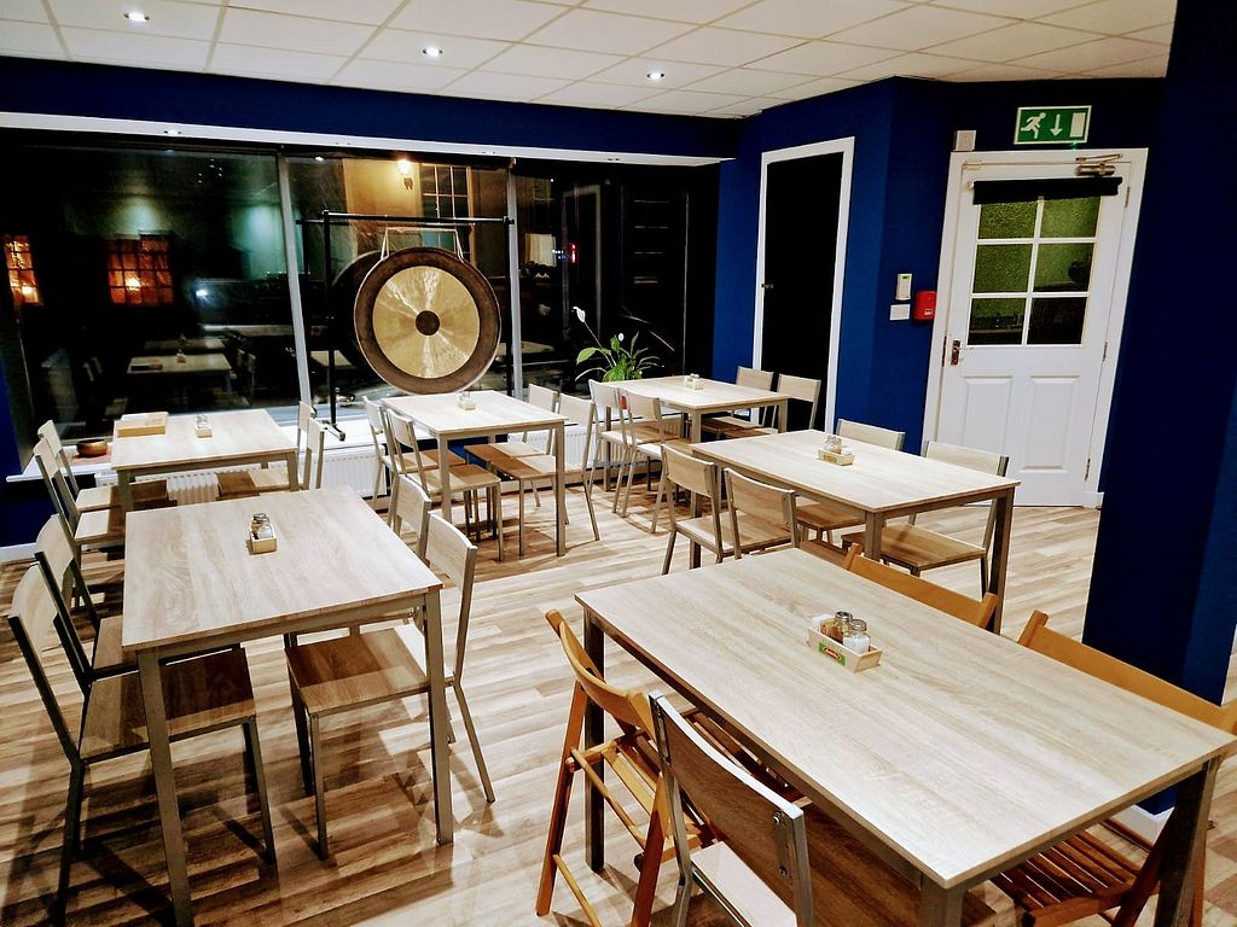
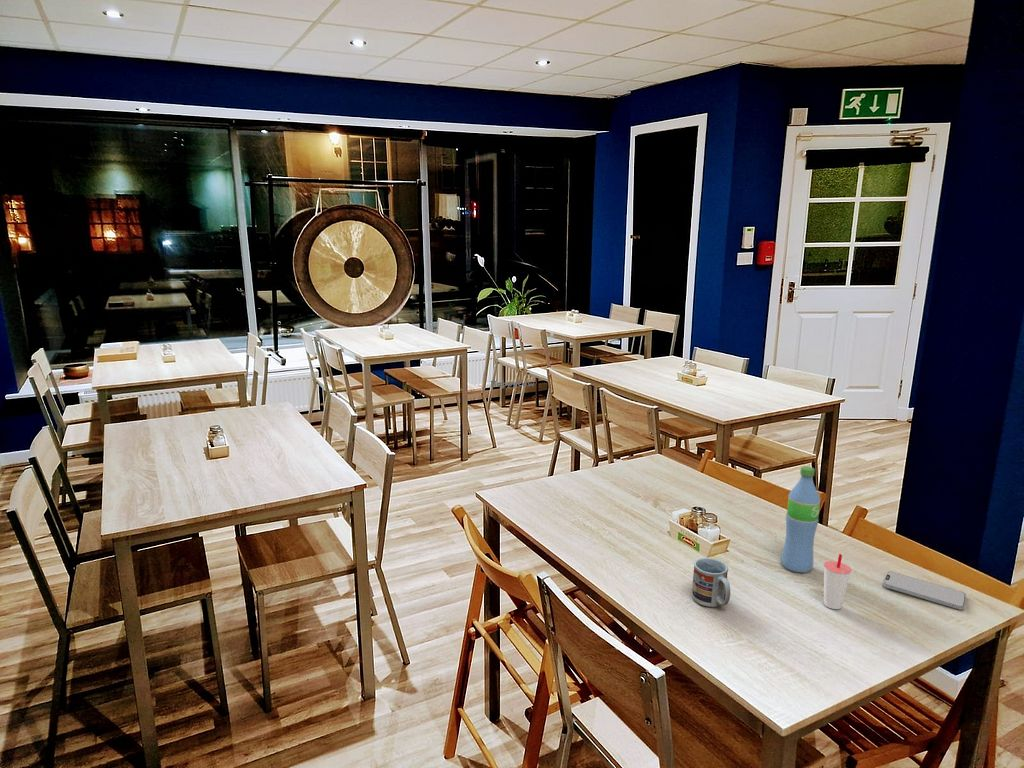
+ cup (713, 585)
+ water bottle (802, 518)
+ cup (835, 579)
+ smartphone (923, 589)
